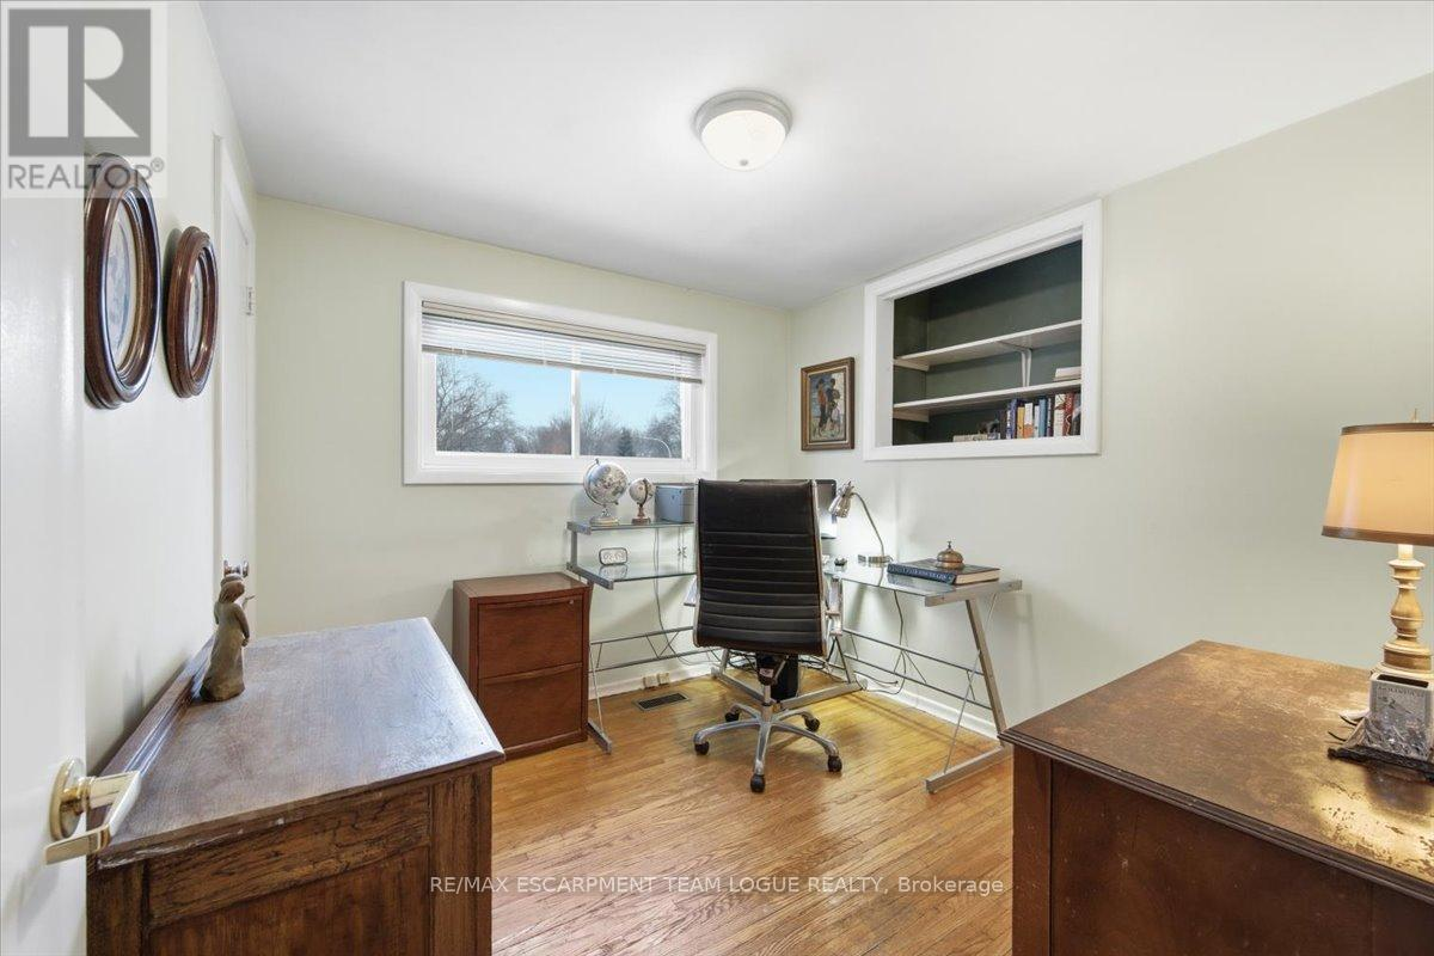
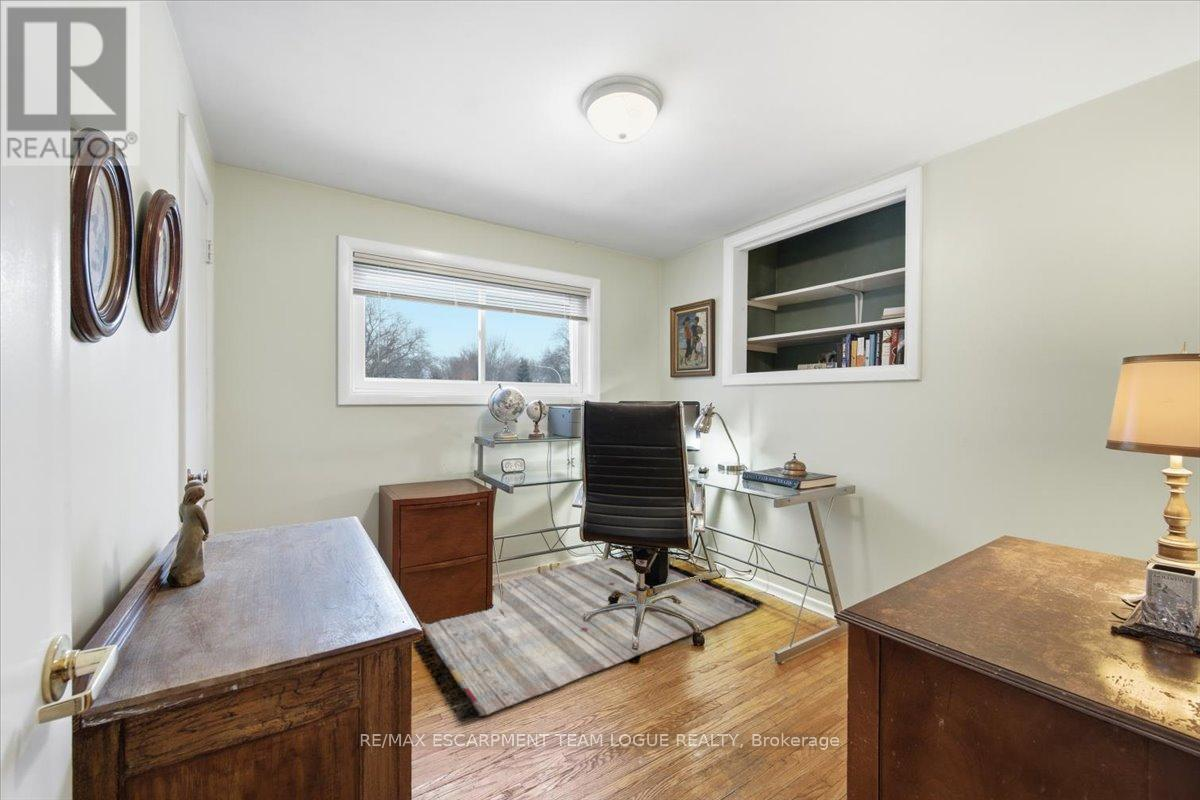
+ rug (580, 605)
